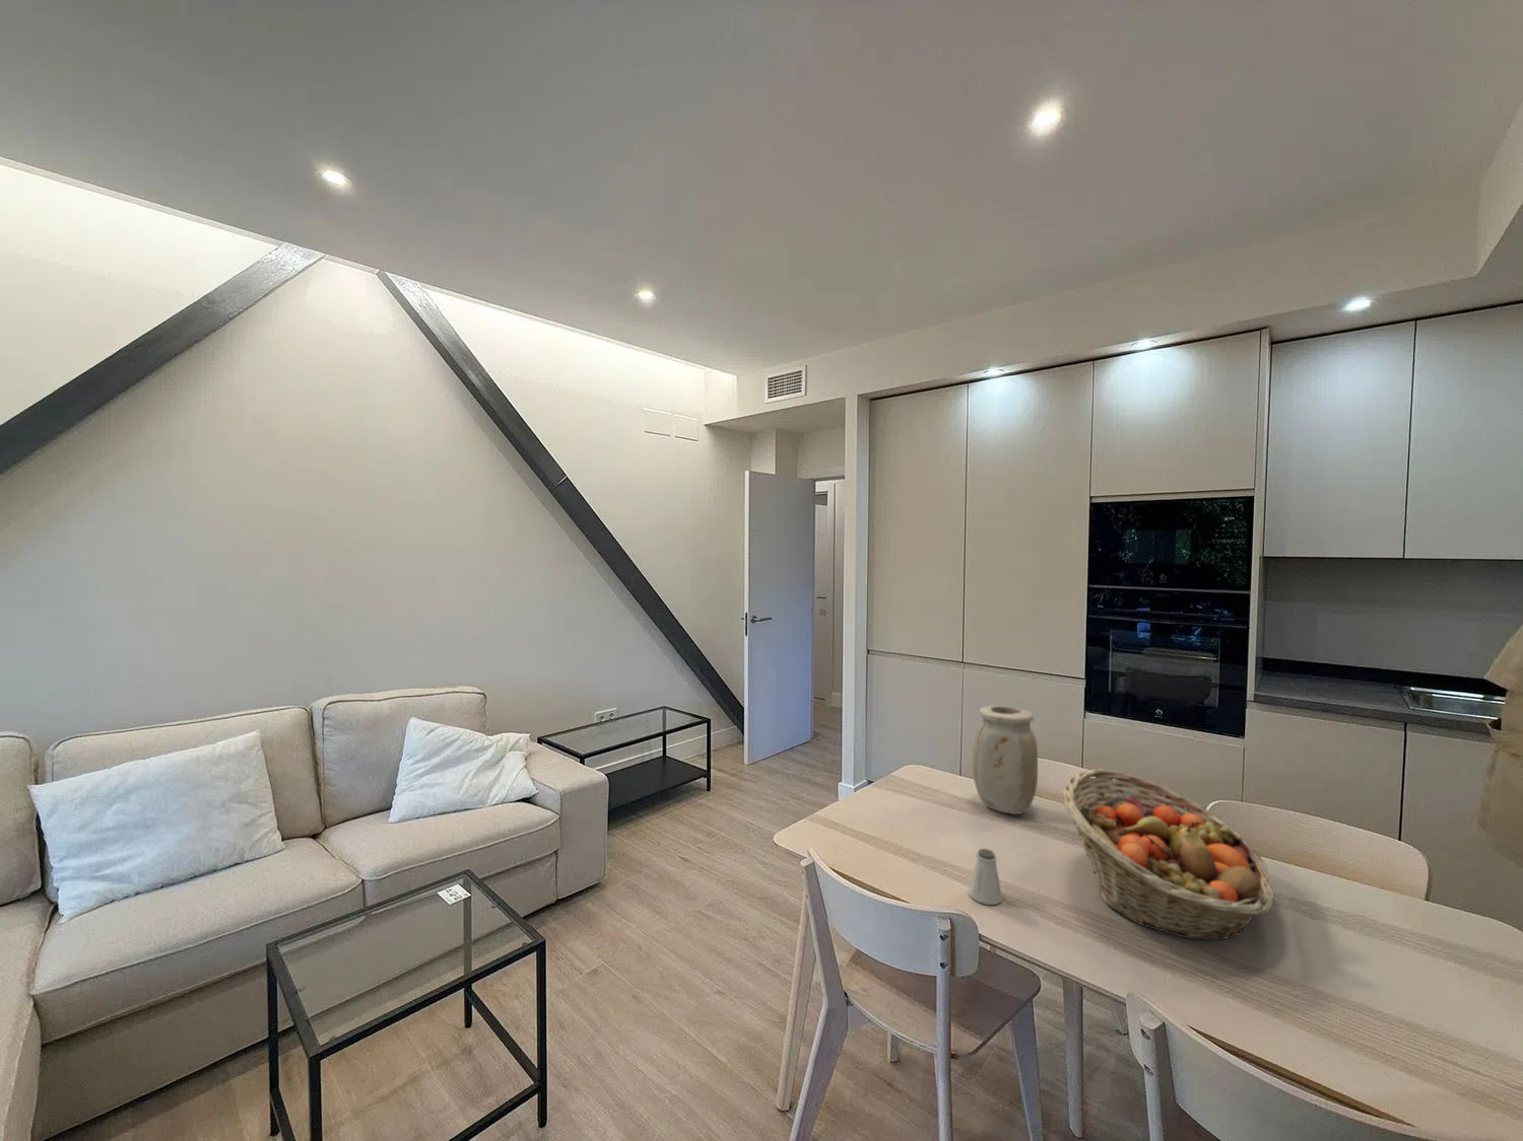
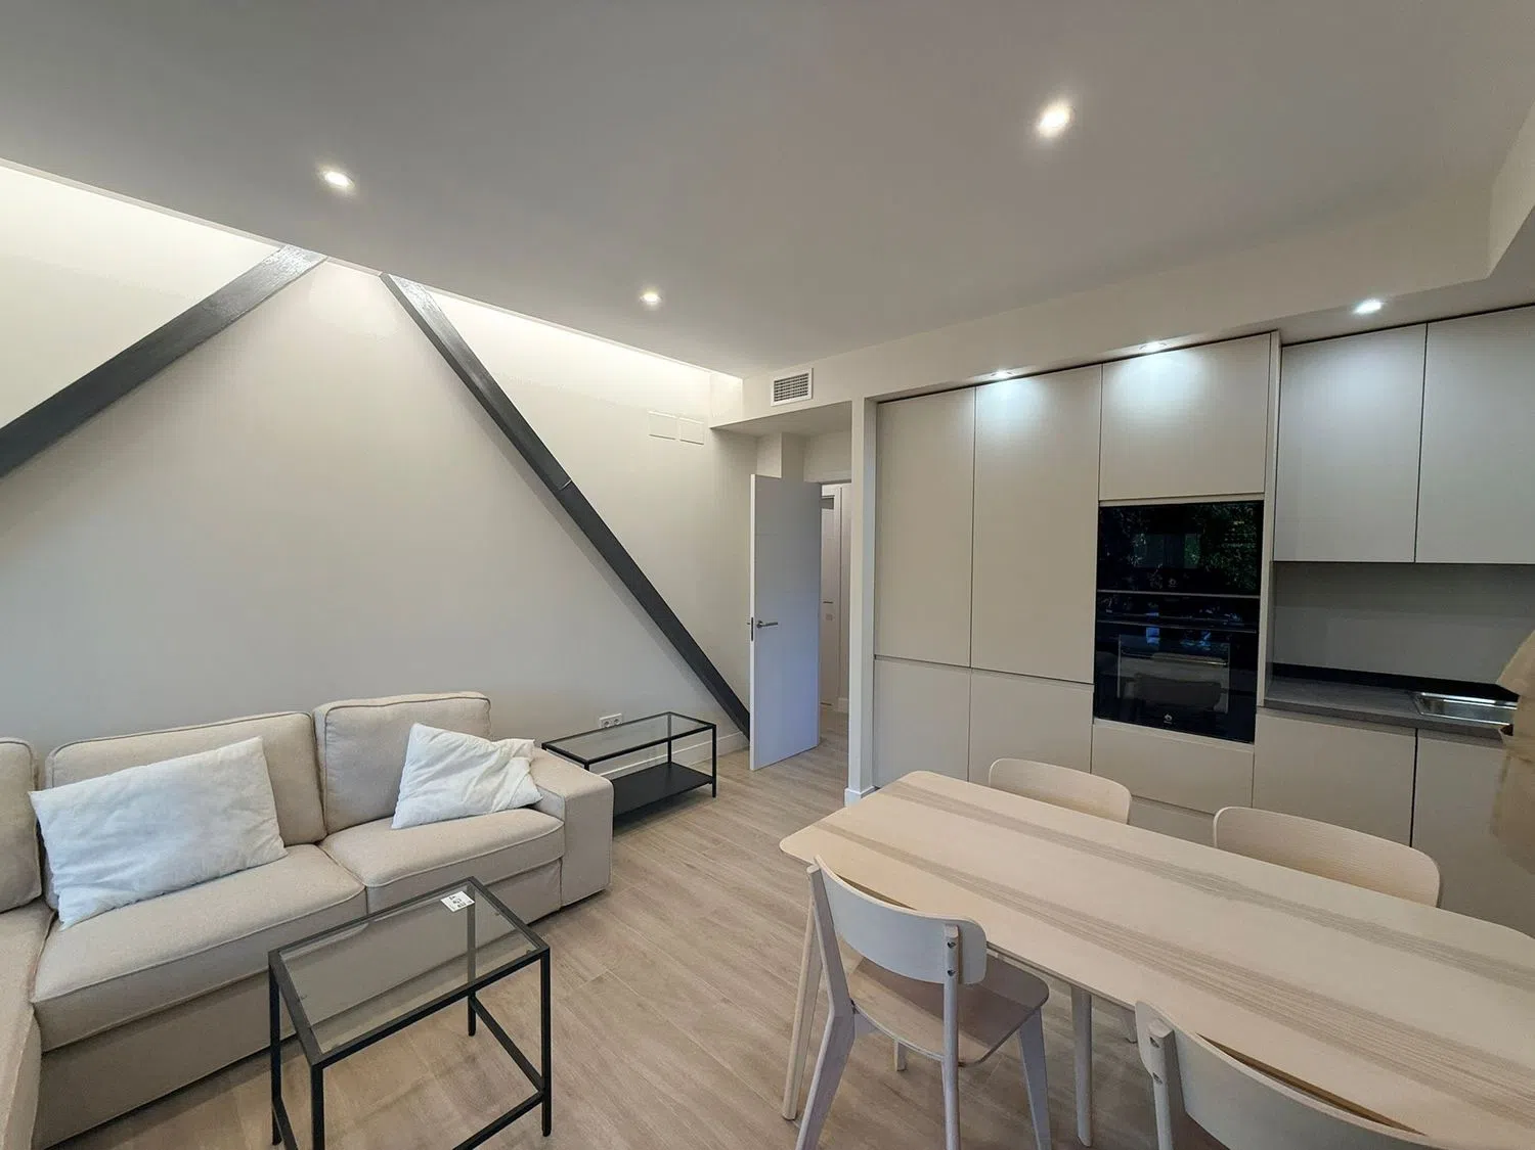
- vase (1004, 757)
- saltshaker (985, 874)
- fruit basket (1161, 846)
